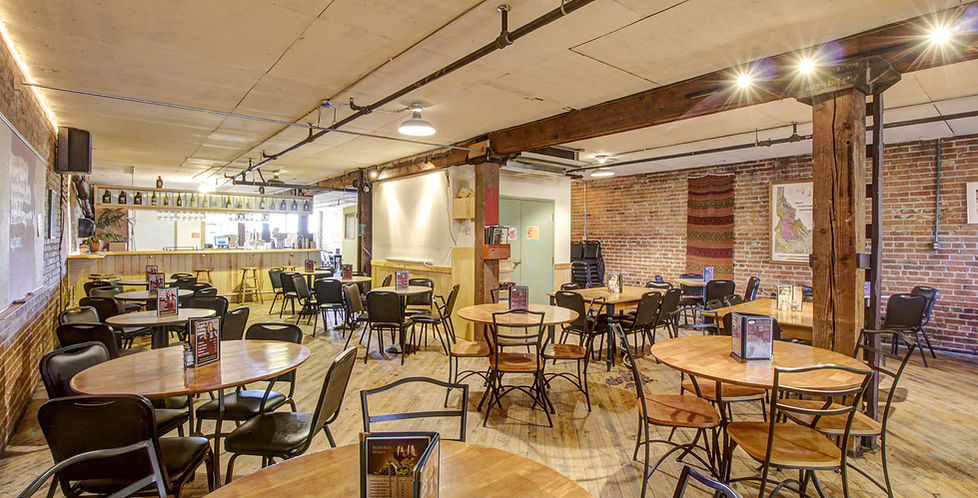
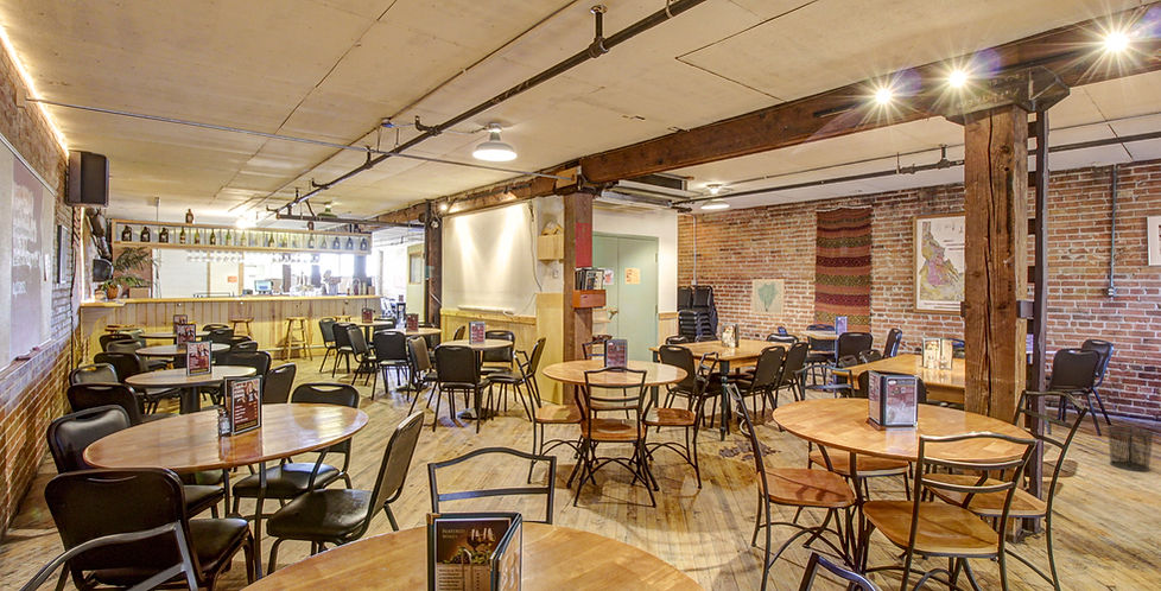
+ waste bin (1129, 449)
+ wall art (767, 297)
